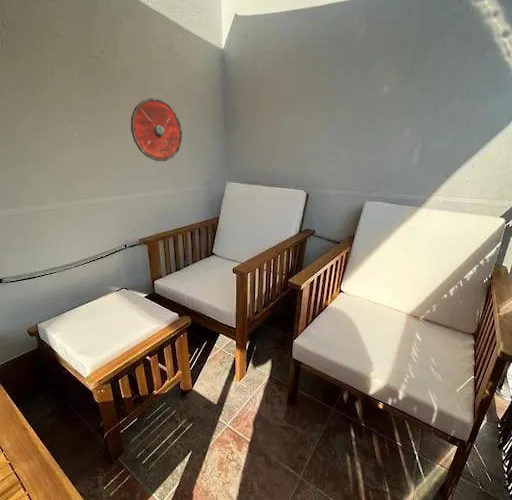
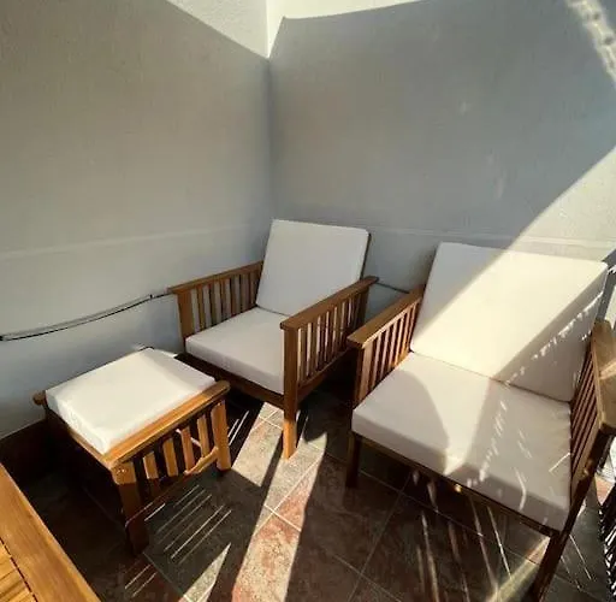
- round shield (159, 130)
